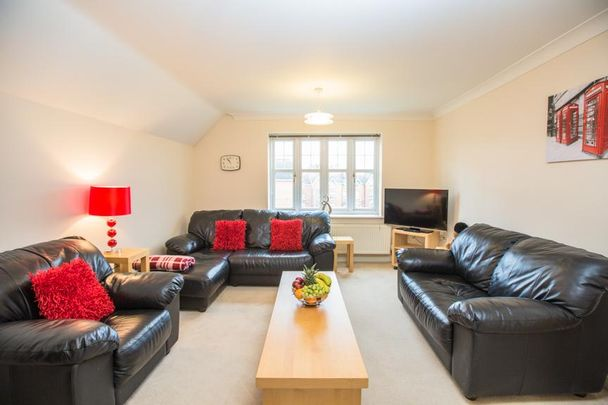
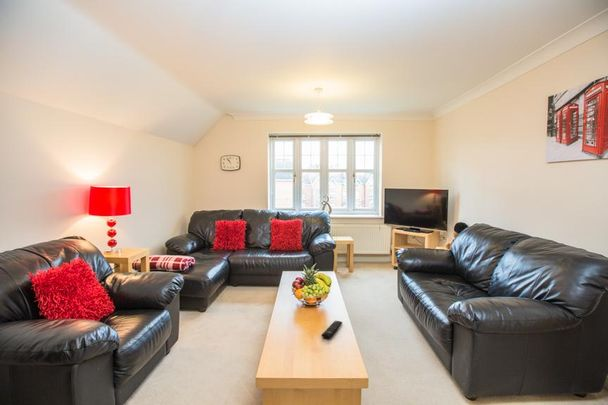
+ remote control (332, 329)
